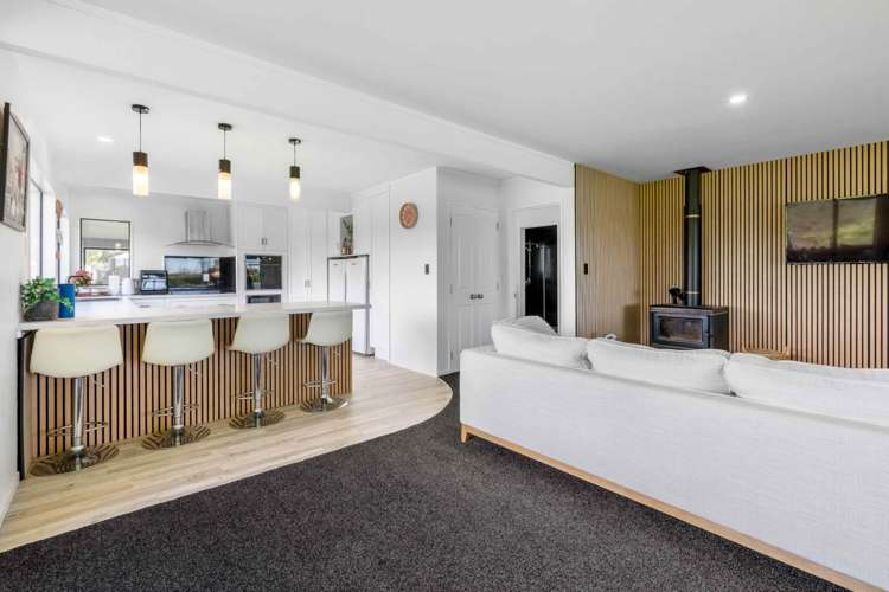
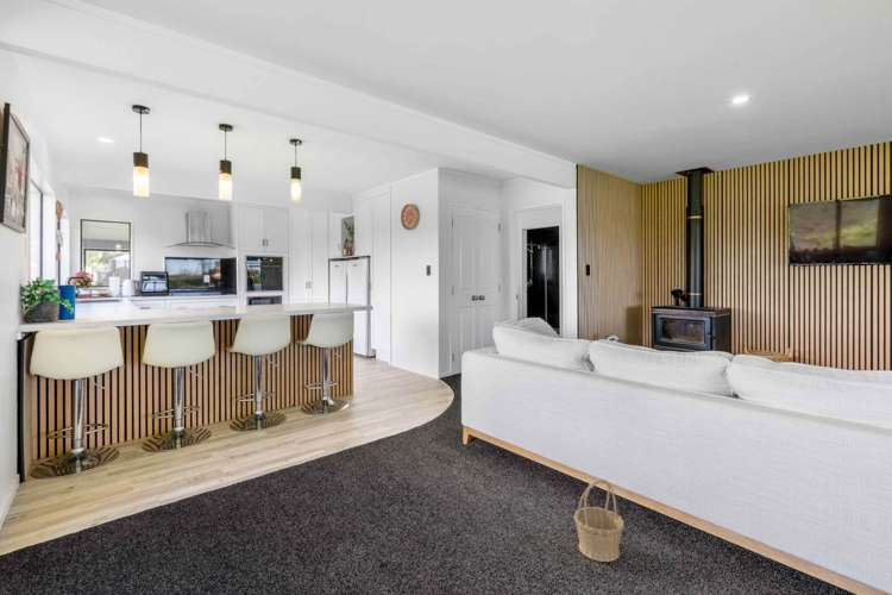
+ basket (598, 514)
